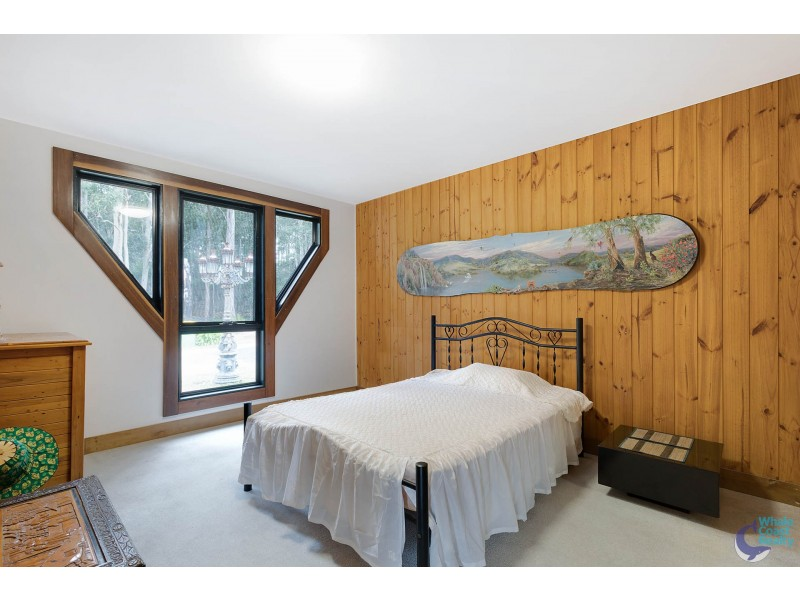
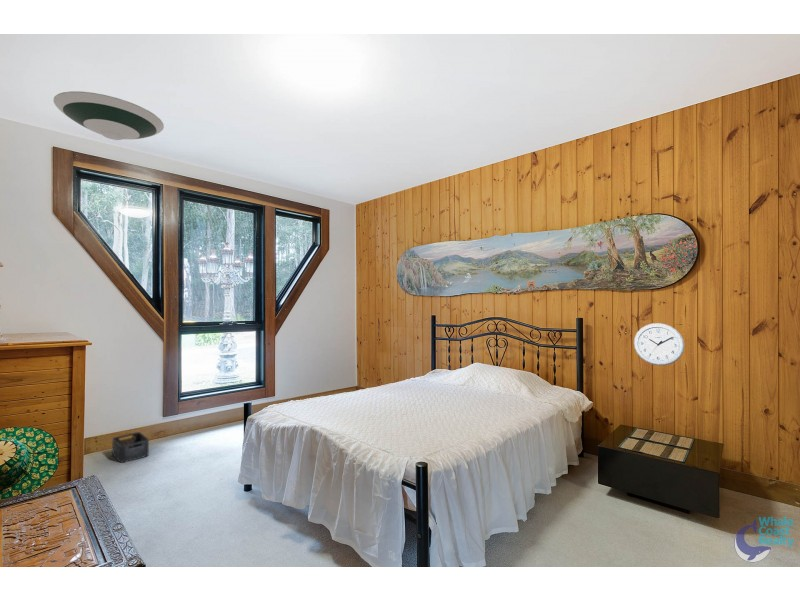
+ storage bin (130, 446)
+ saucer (112, 126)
+ wall clock (658, 344)
